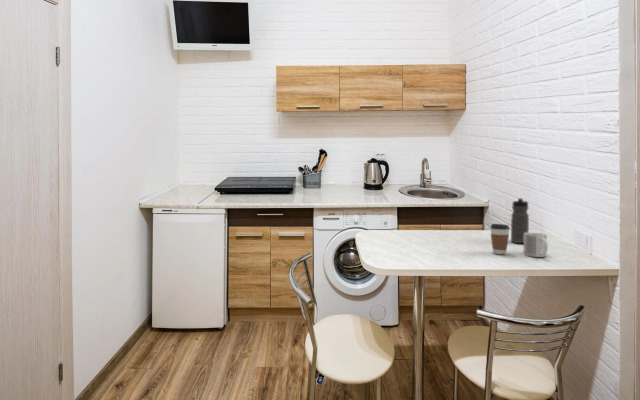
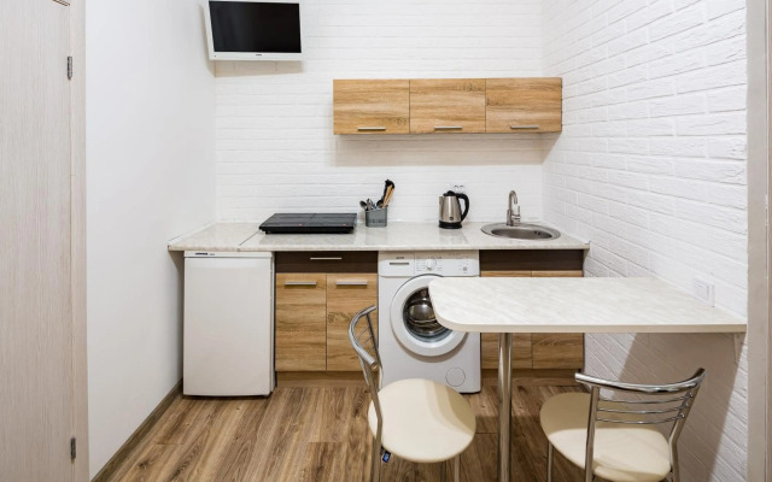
- mug (537, 245)
- coffee cup (499, 238)
- water bottle (519, 220)
